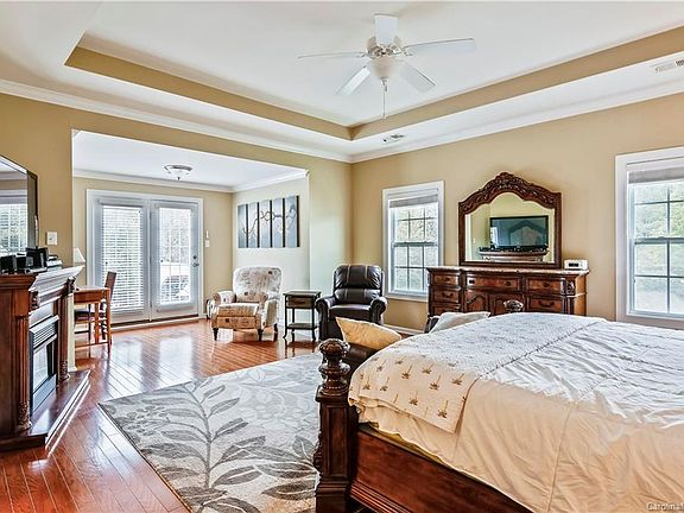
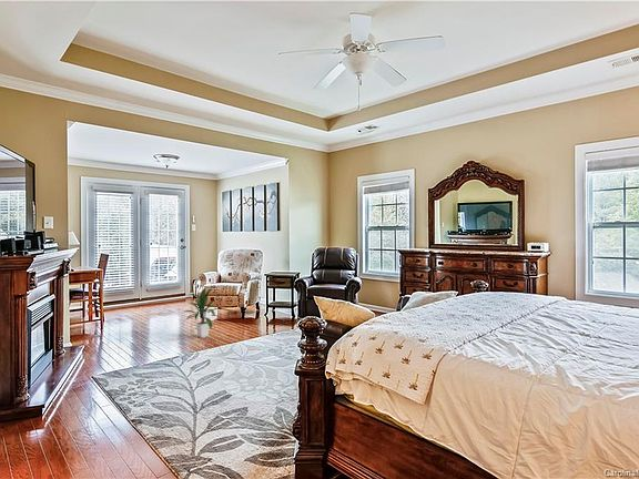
+ indoor plant (202, 312)
